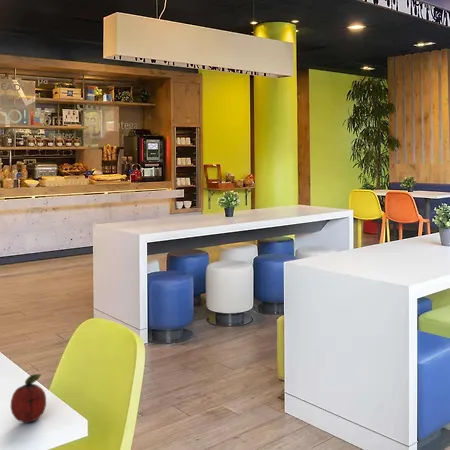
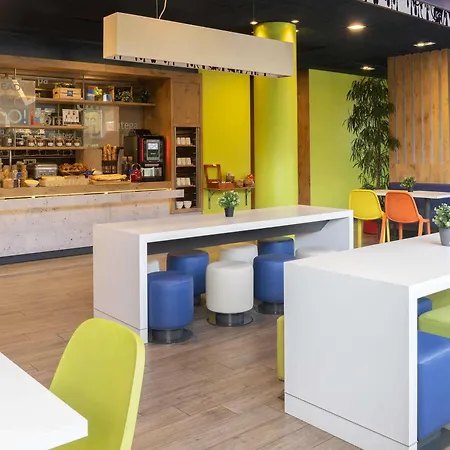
- fruit (29, 398)
